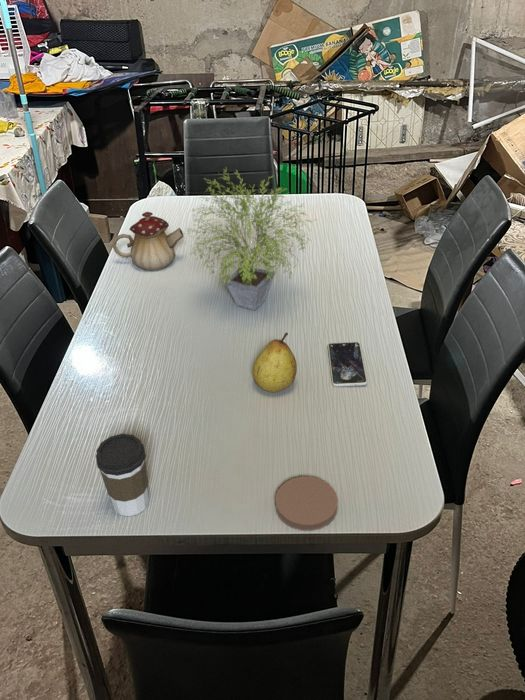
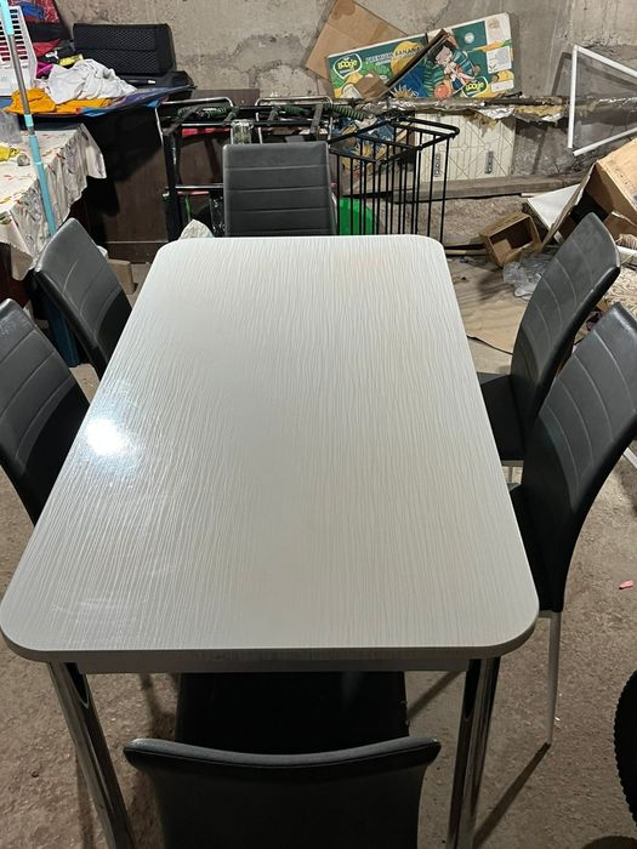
- coaster (306, 502)
- teapot (147, 238)
- smartphone (346, 363)
- fruit (274, 360)
- potted plant (254, 243)
- coffee cup (125, 477)
